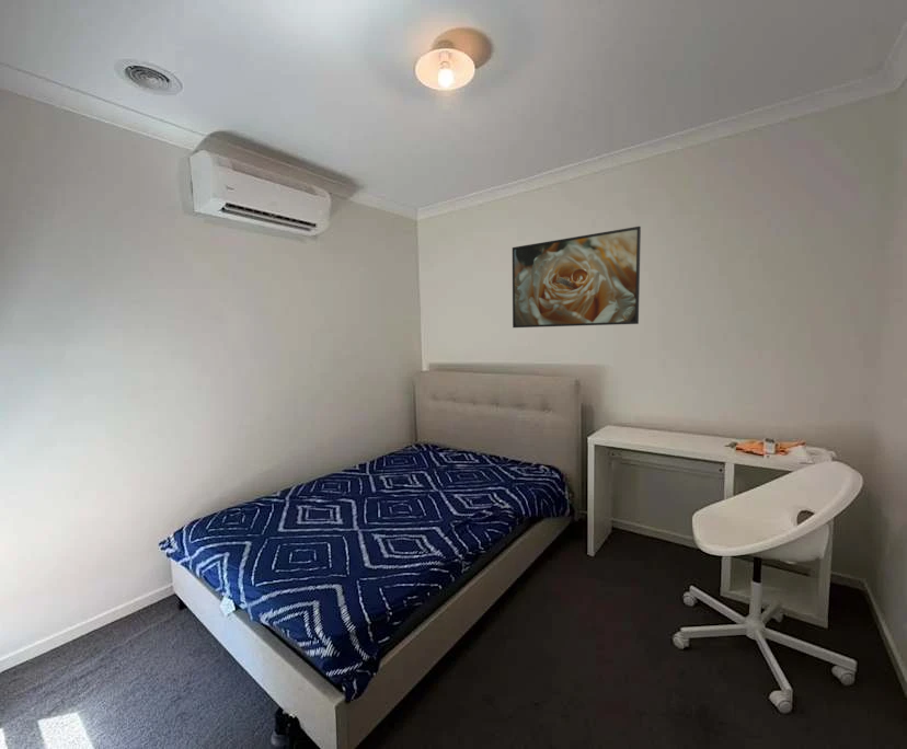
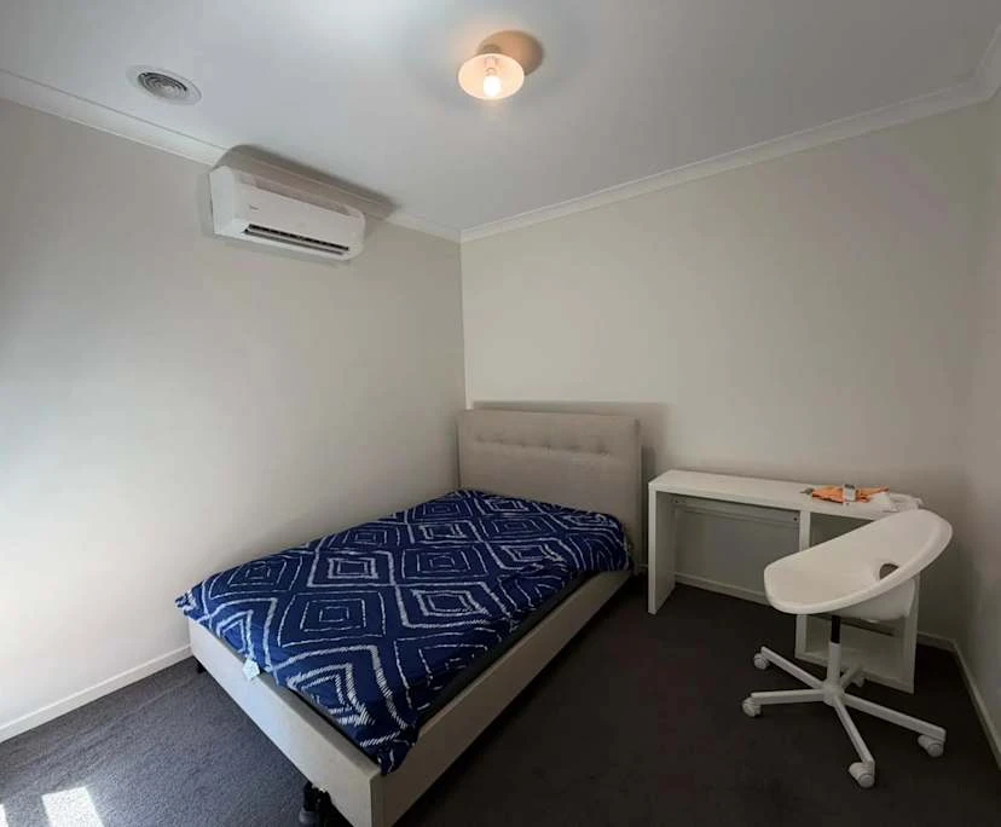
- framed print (570, 281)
